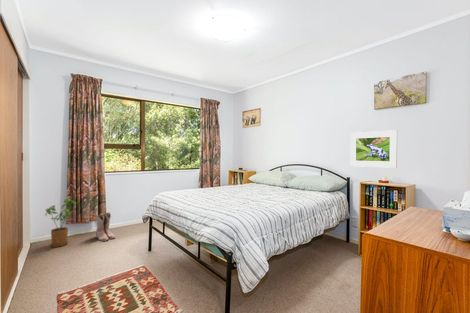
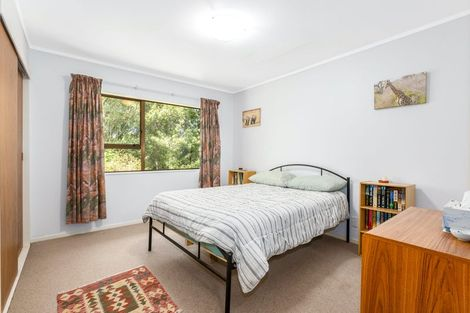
- boots (105, 225)
- house plant (62, 222)
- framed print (372, 149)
